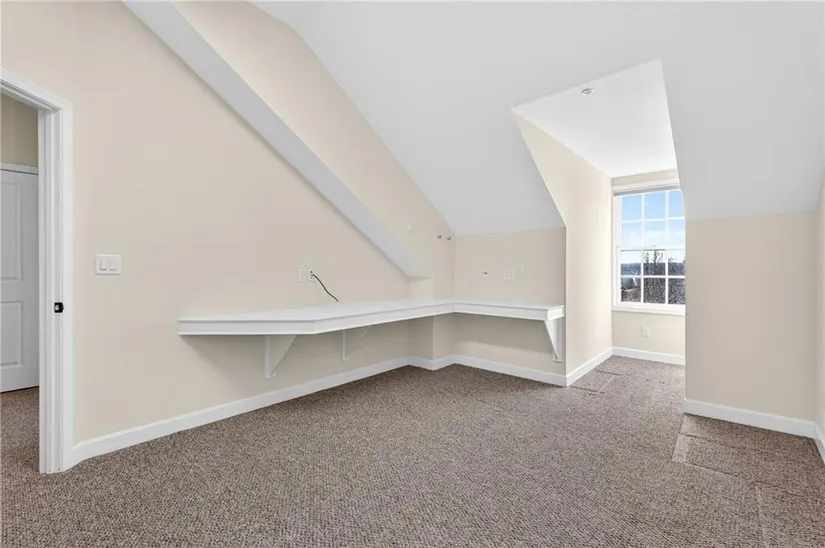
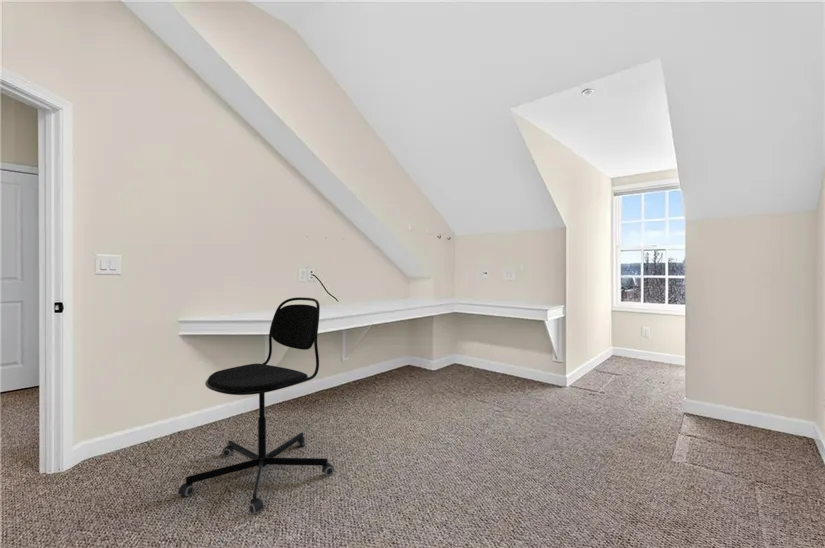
+ office chair (258, 385)
